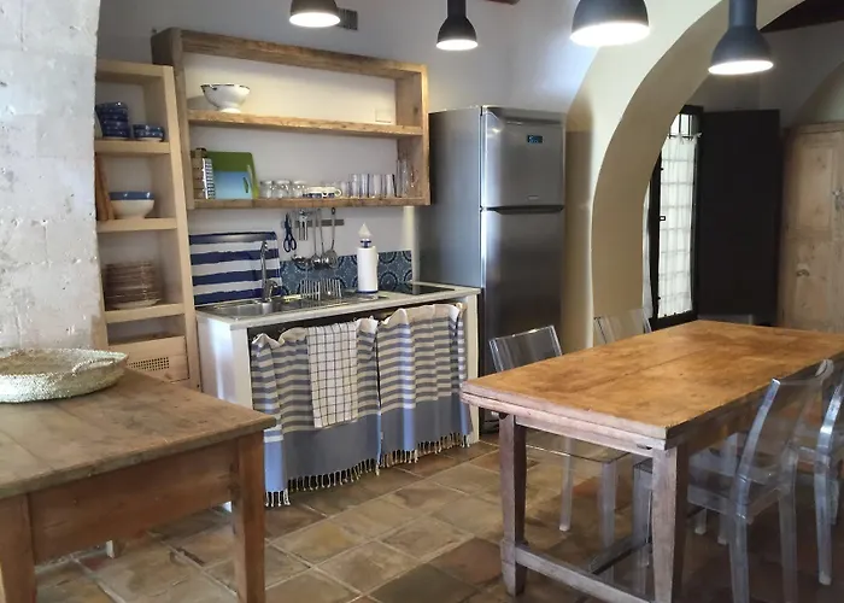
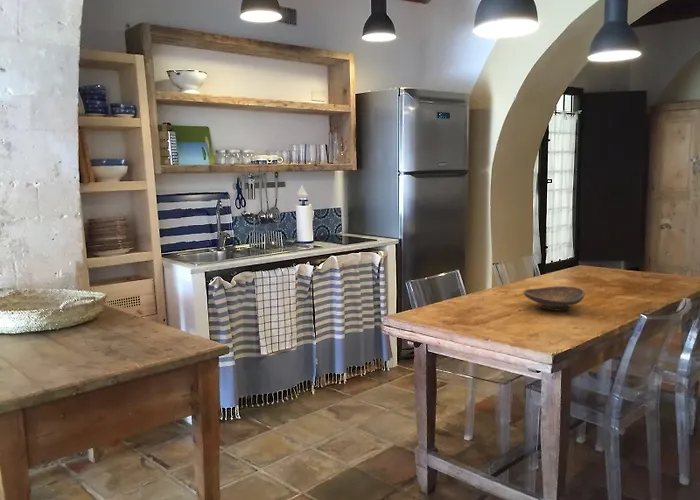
+ decorative bowl (553, 298)
